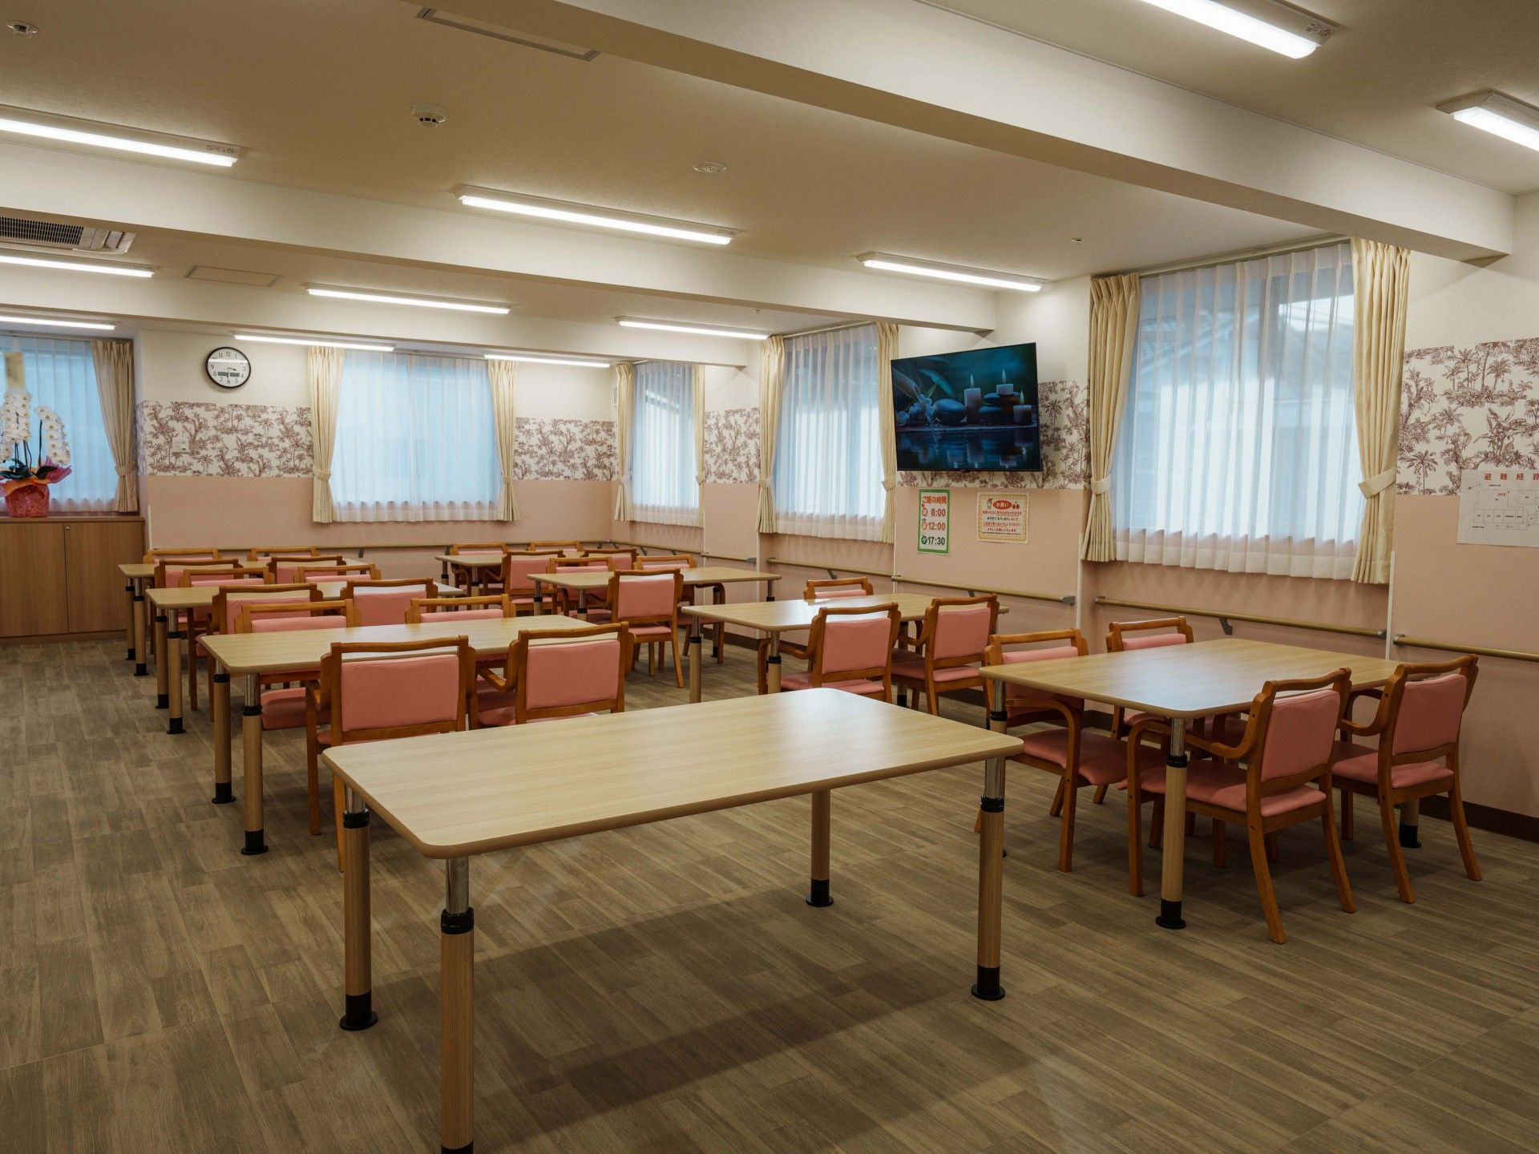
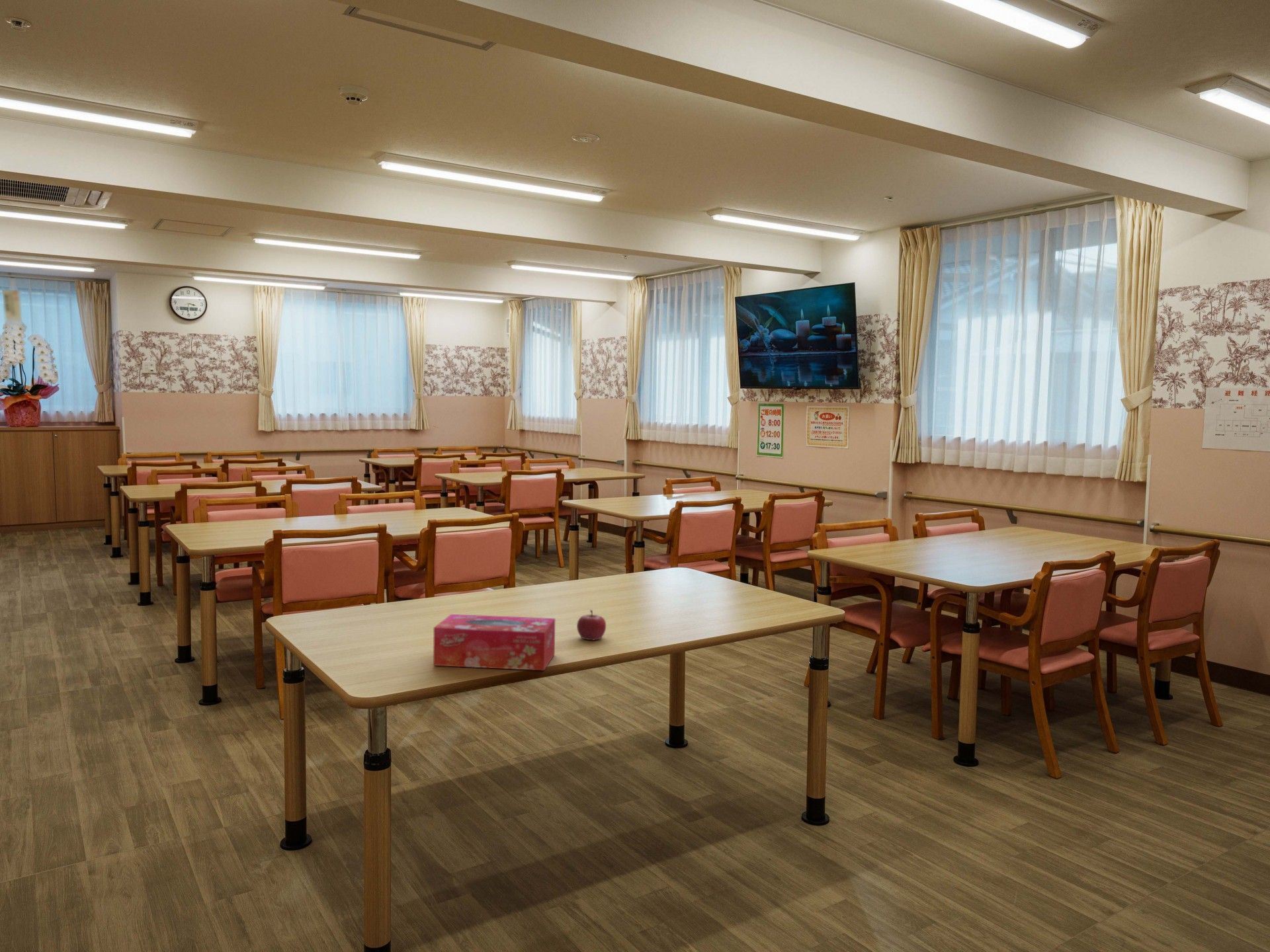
+ fruit (591, 624)
+ tissue box (495, 641)
